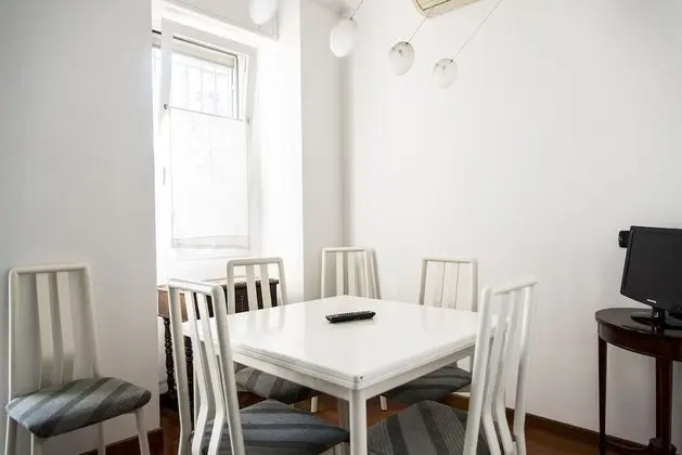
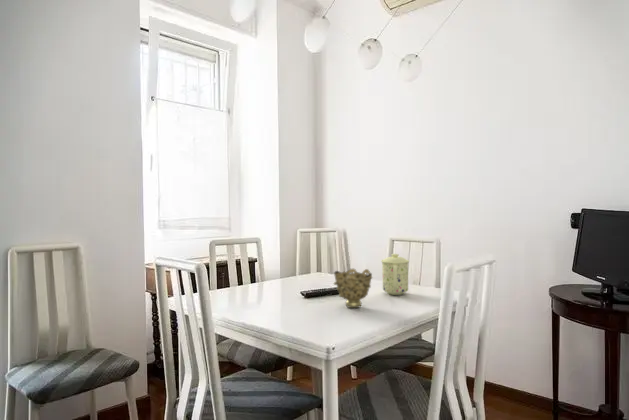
+ mug (395, 274)
+ decorative bowl (353, 289)
